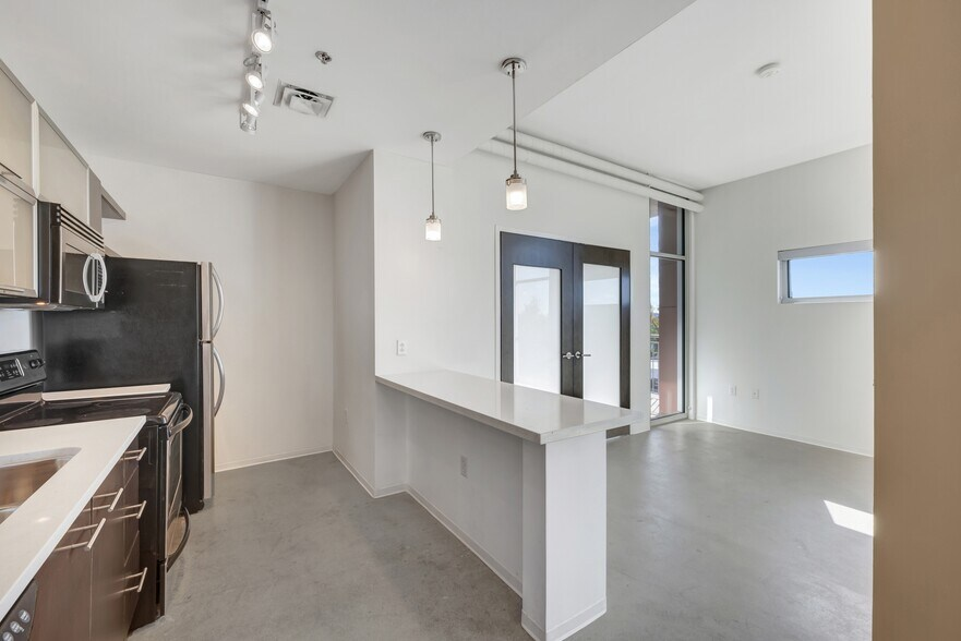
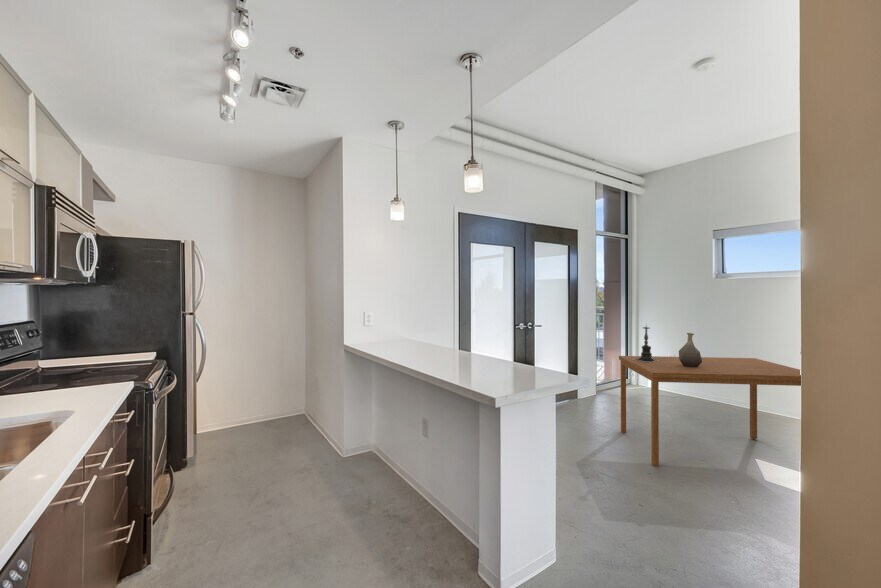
+ candle holder (645, 340)
+ vase (689, 349)
+ dining table (714, 383)
